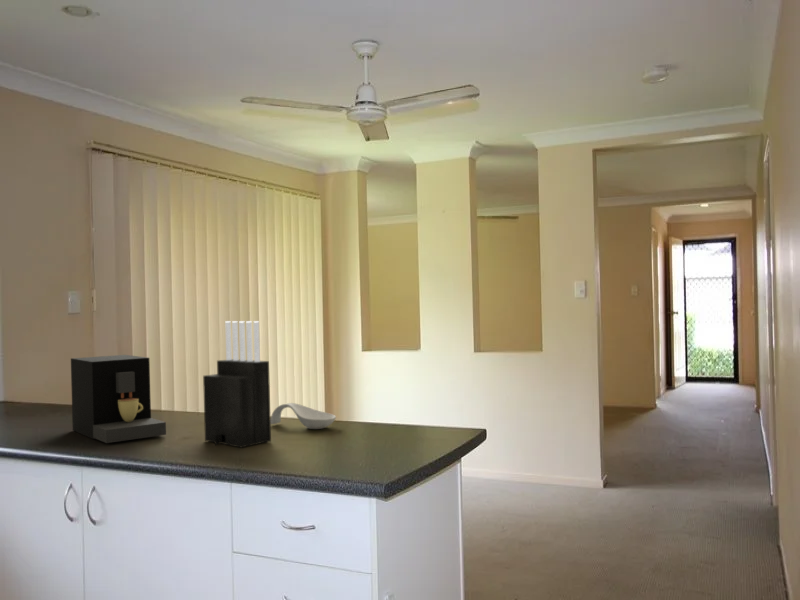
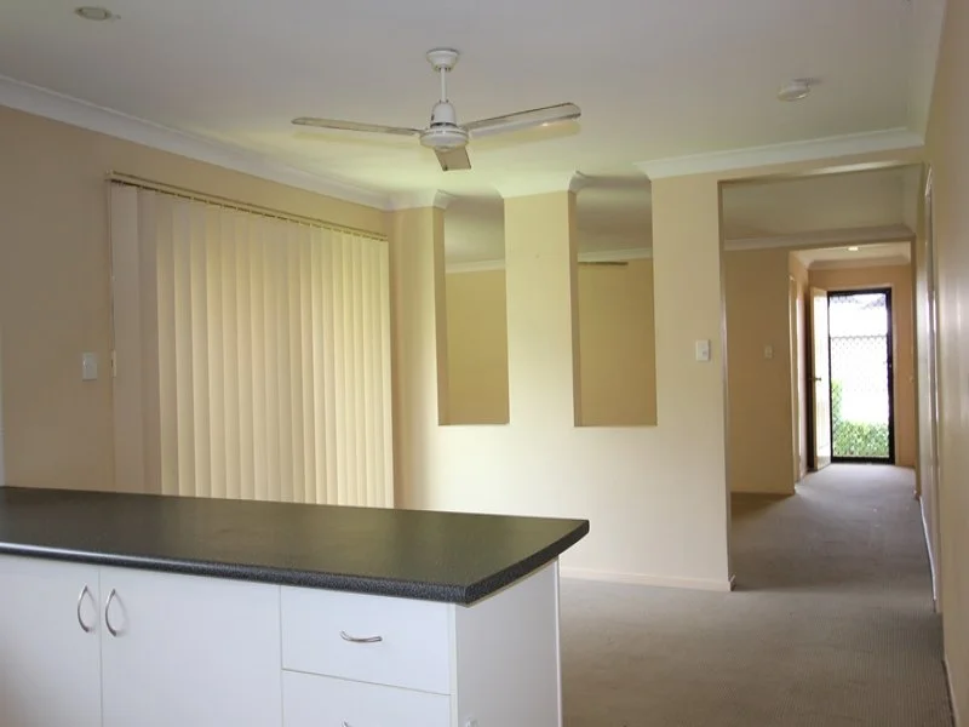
- knife block (232, 381)
- coffee maker (116, 396)
- spoon rest (302, 415)
